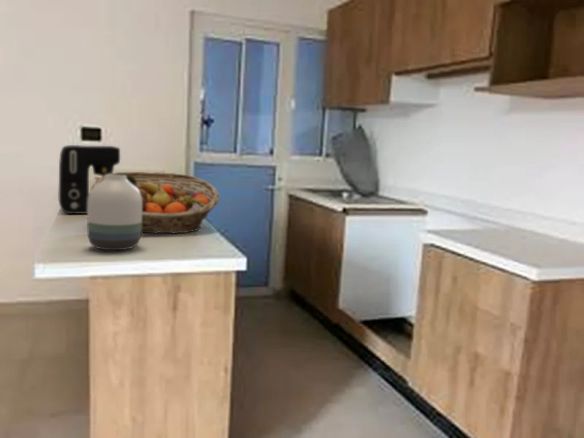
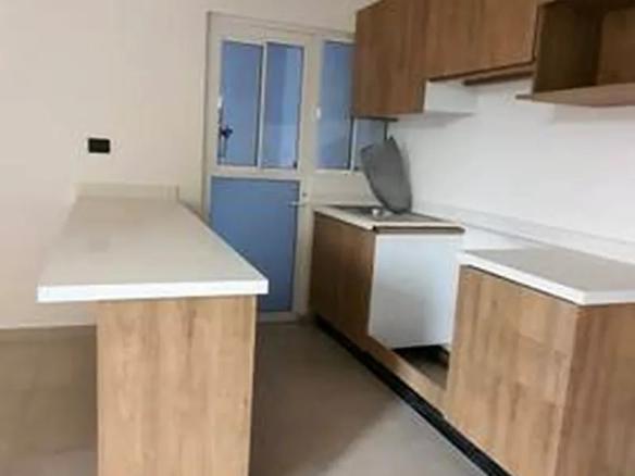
- coffee maker (94, 178)
- fruit basket (156, 201)
- vase (115, 212)
